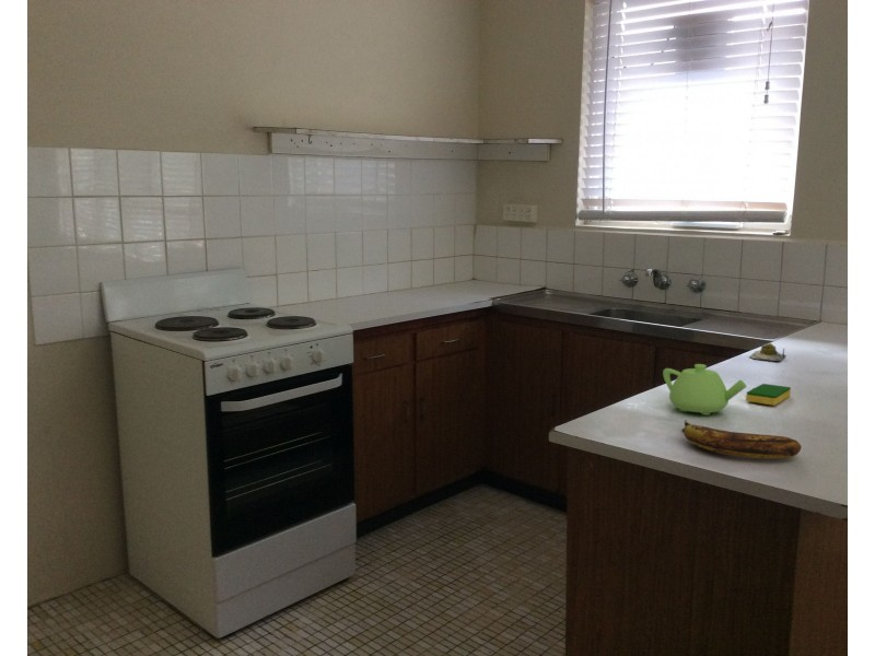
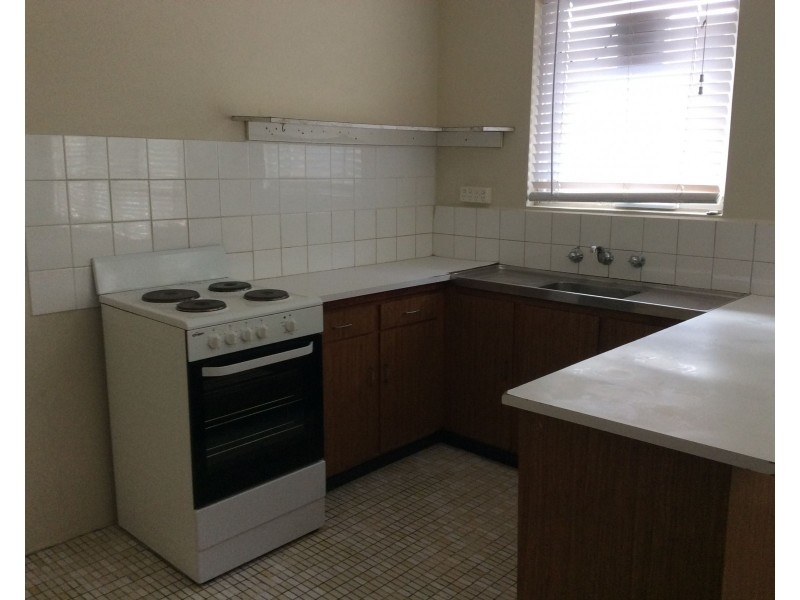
- banana (735, 437)
- dish sponge (768, 394)
- teapot (702, 387)
- succulent plant (768, 350)
